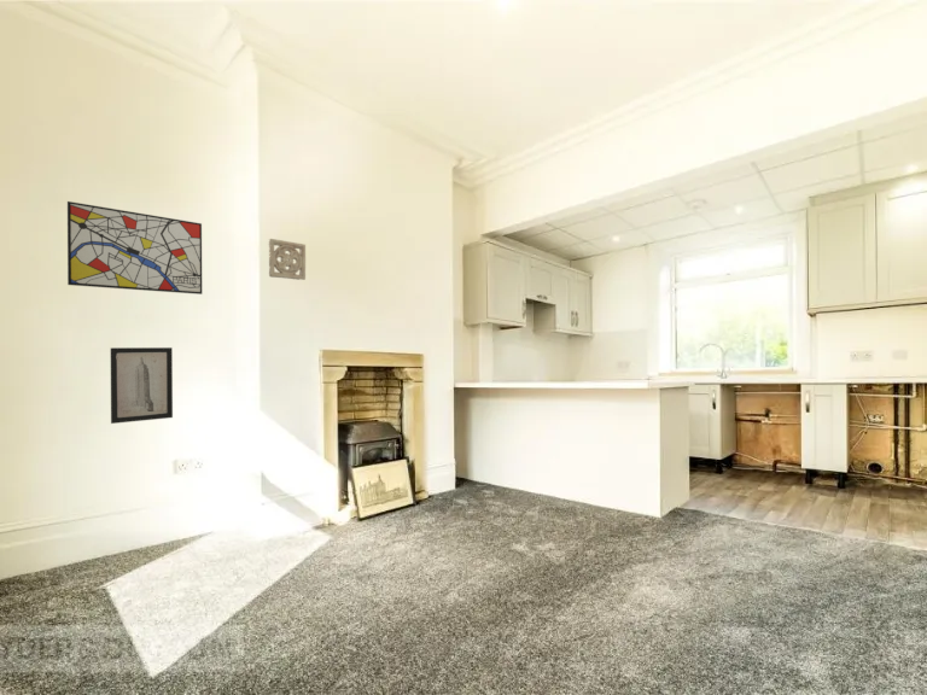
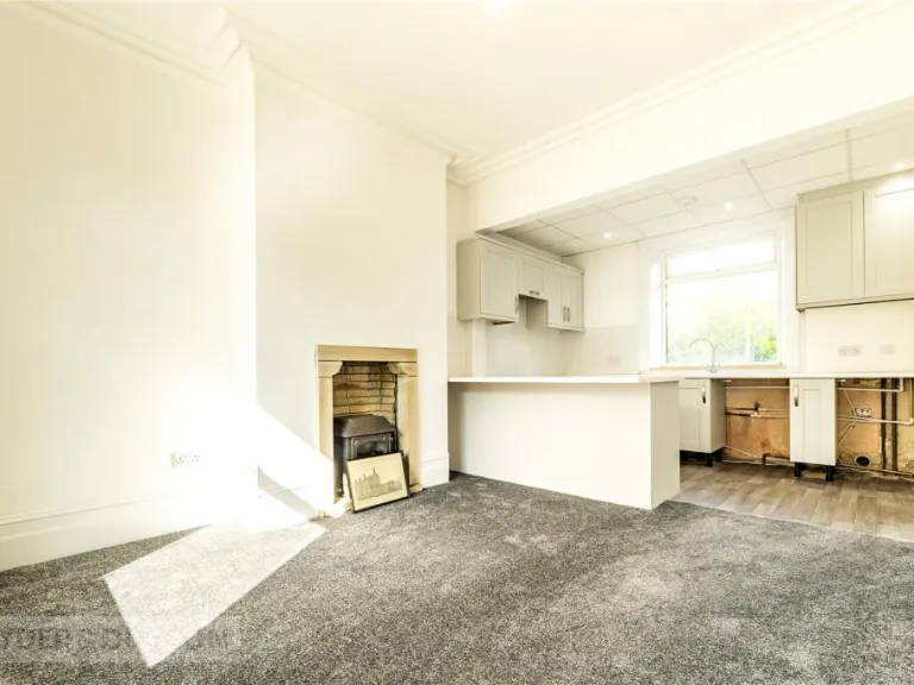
- wall ornament (286, 259)
- wall art (142, 384)
- wall art (140, 251)
